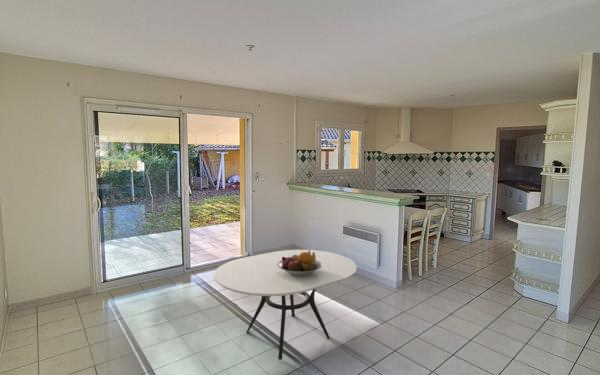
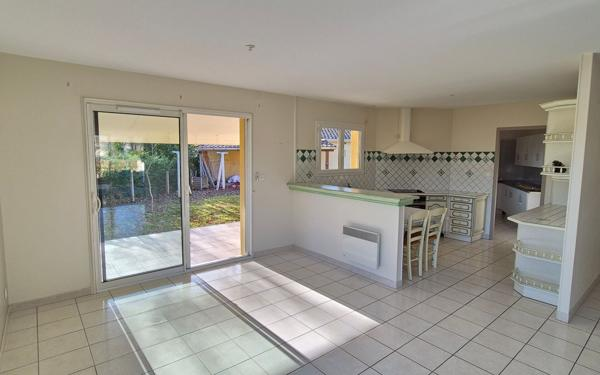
- fruit bowl (299, 262)
- dining table (285, 301)
